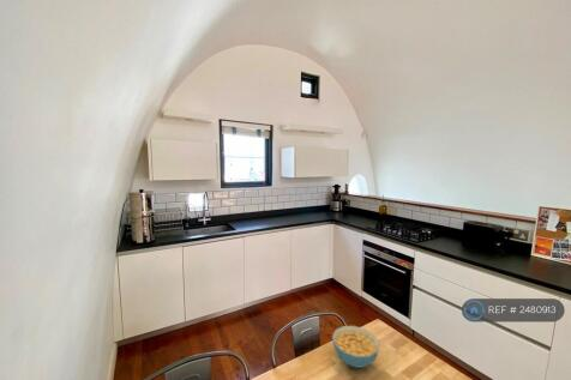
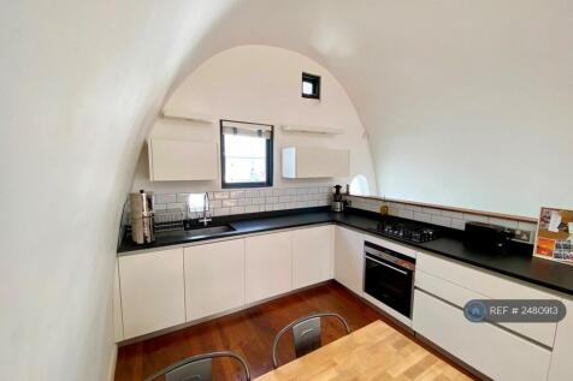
- cereal bowl (354, 350)
